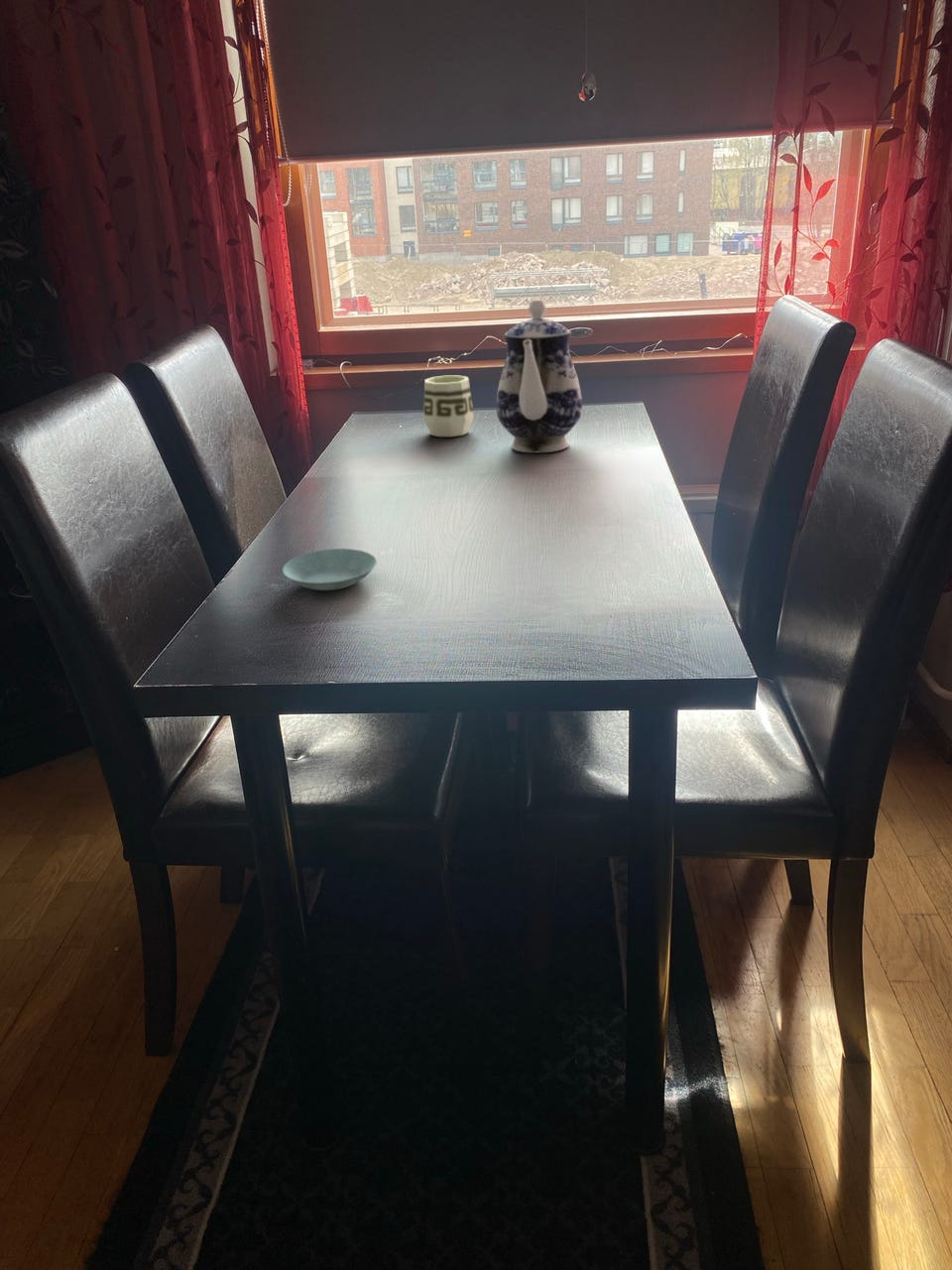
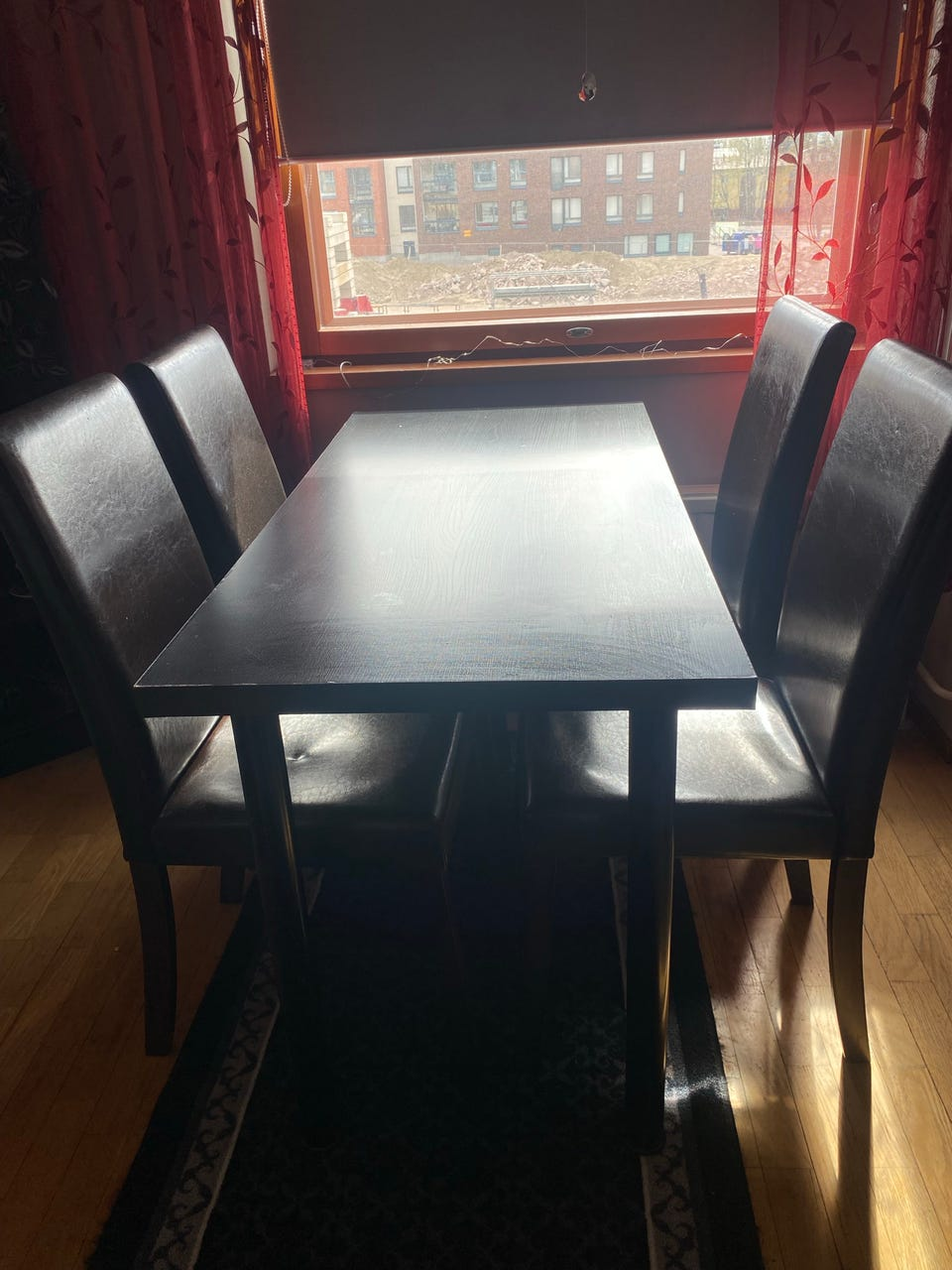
- cup (447, 406)
- saucer (330, 572)
- teapot (538, 374)
